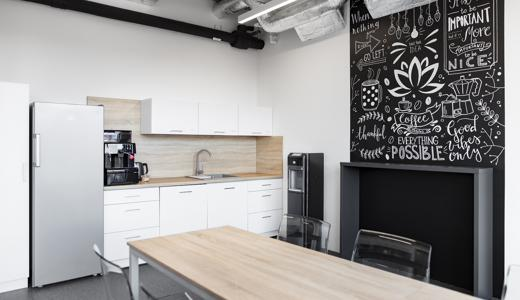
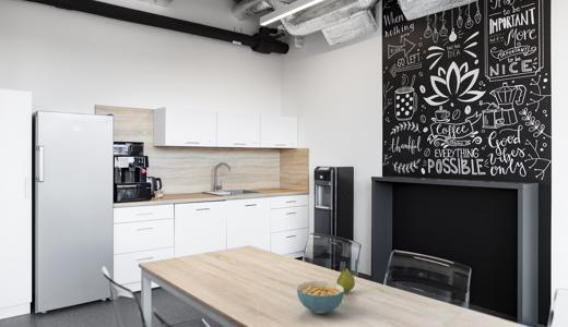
+ fruit (345, 279)
+ cereal bowl (320, 300)
